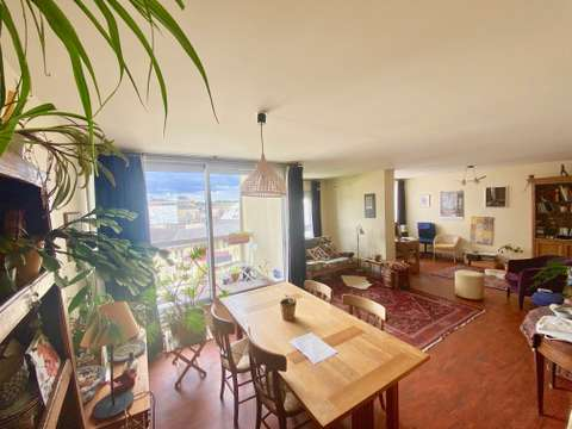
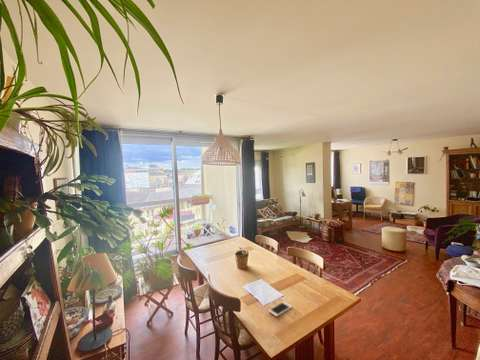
+ cell phone (280, 308)
